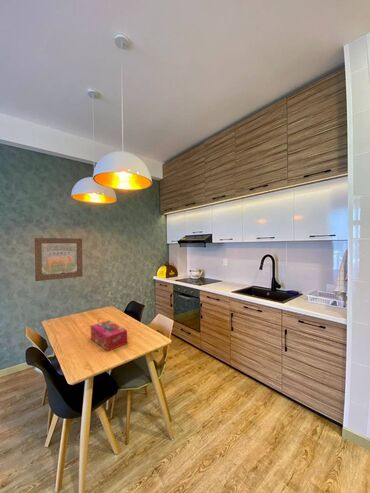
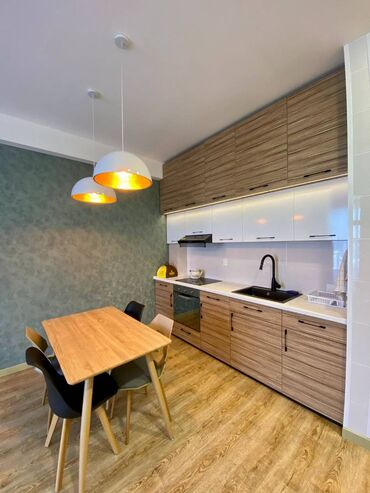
- wall art (59, 258)
- tissue box (108, 334)
